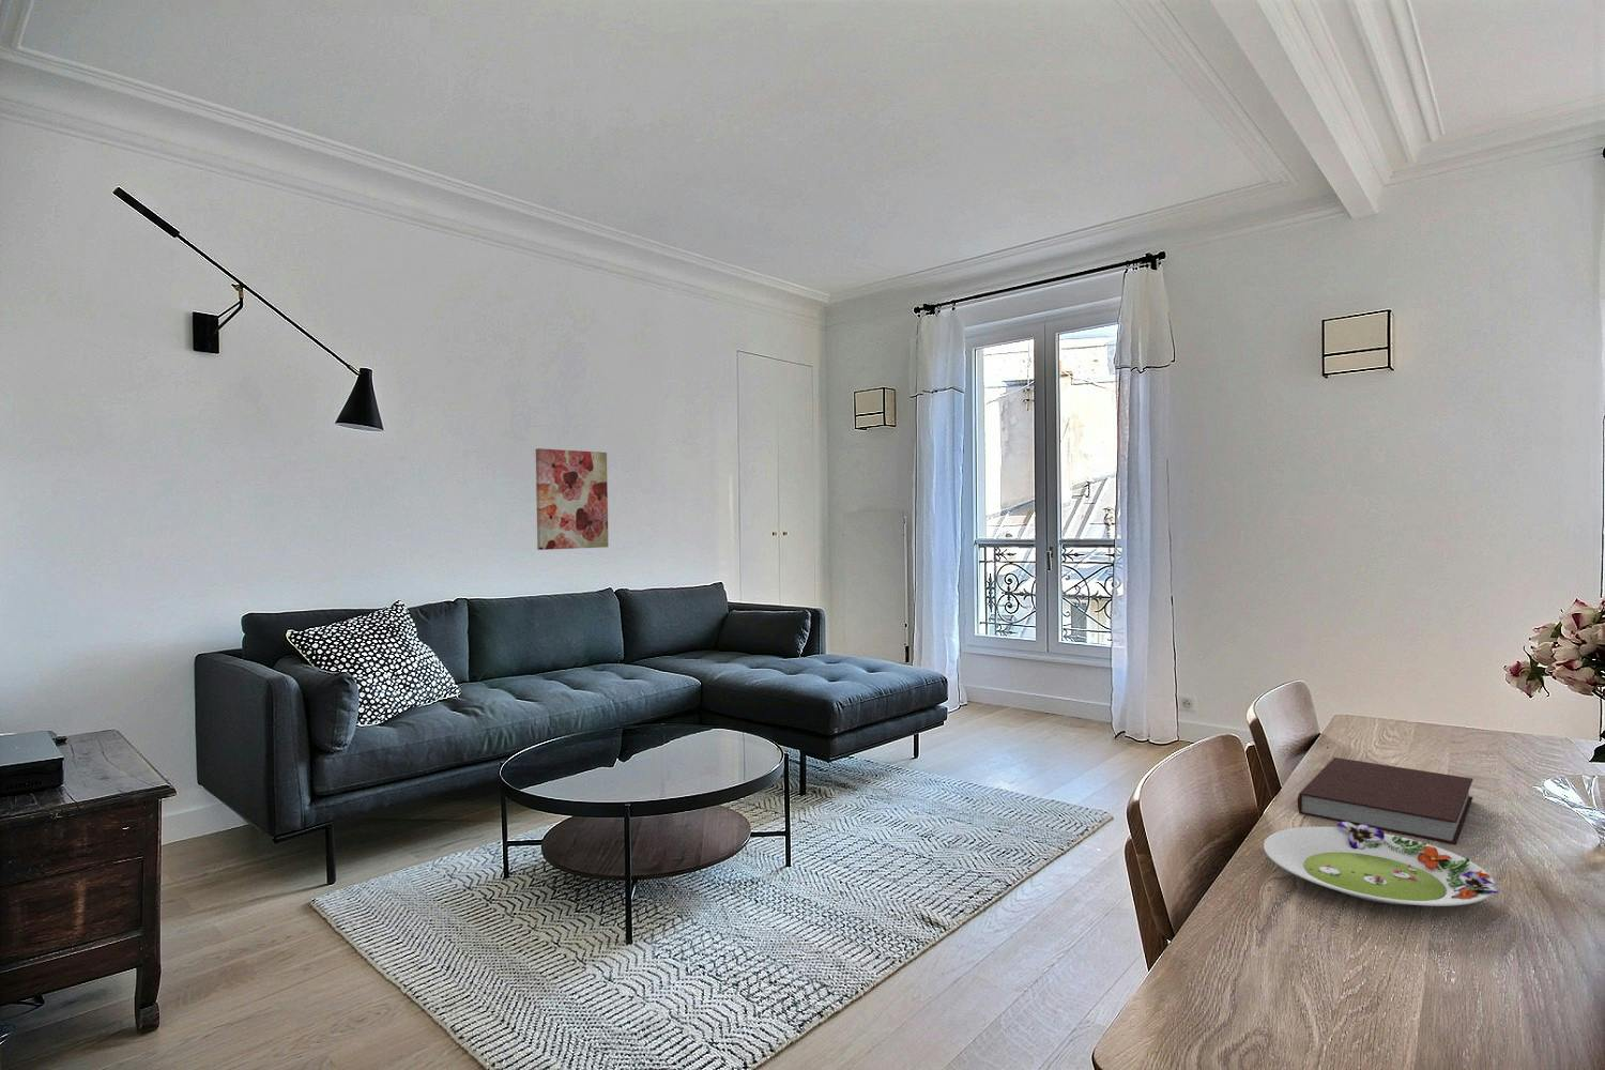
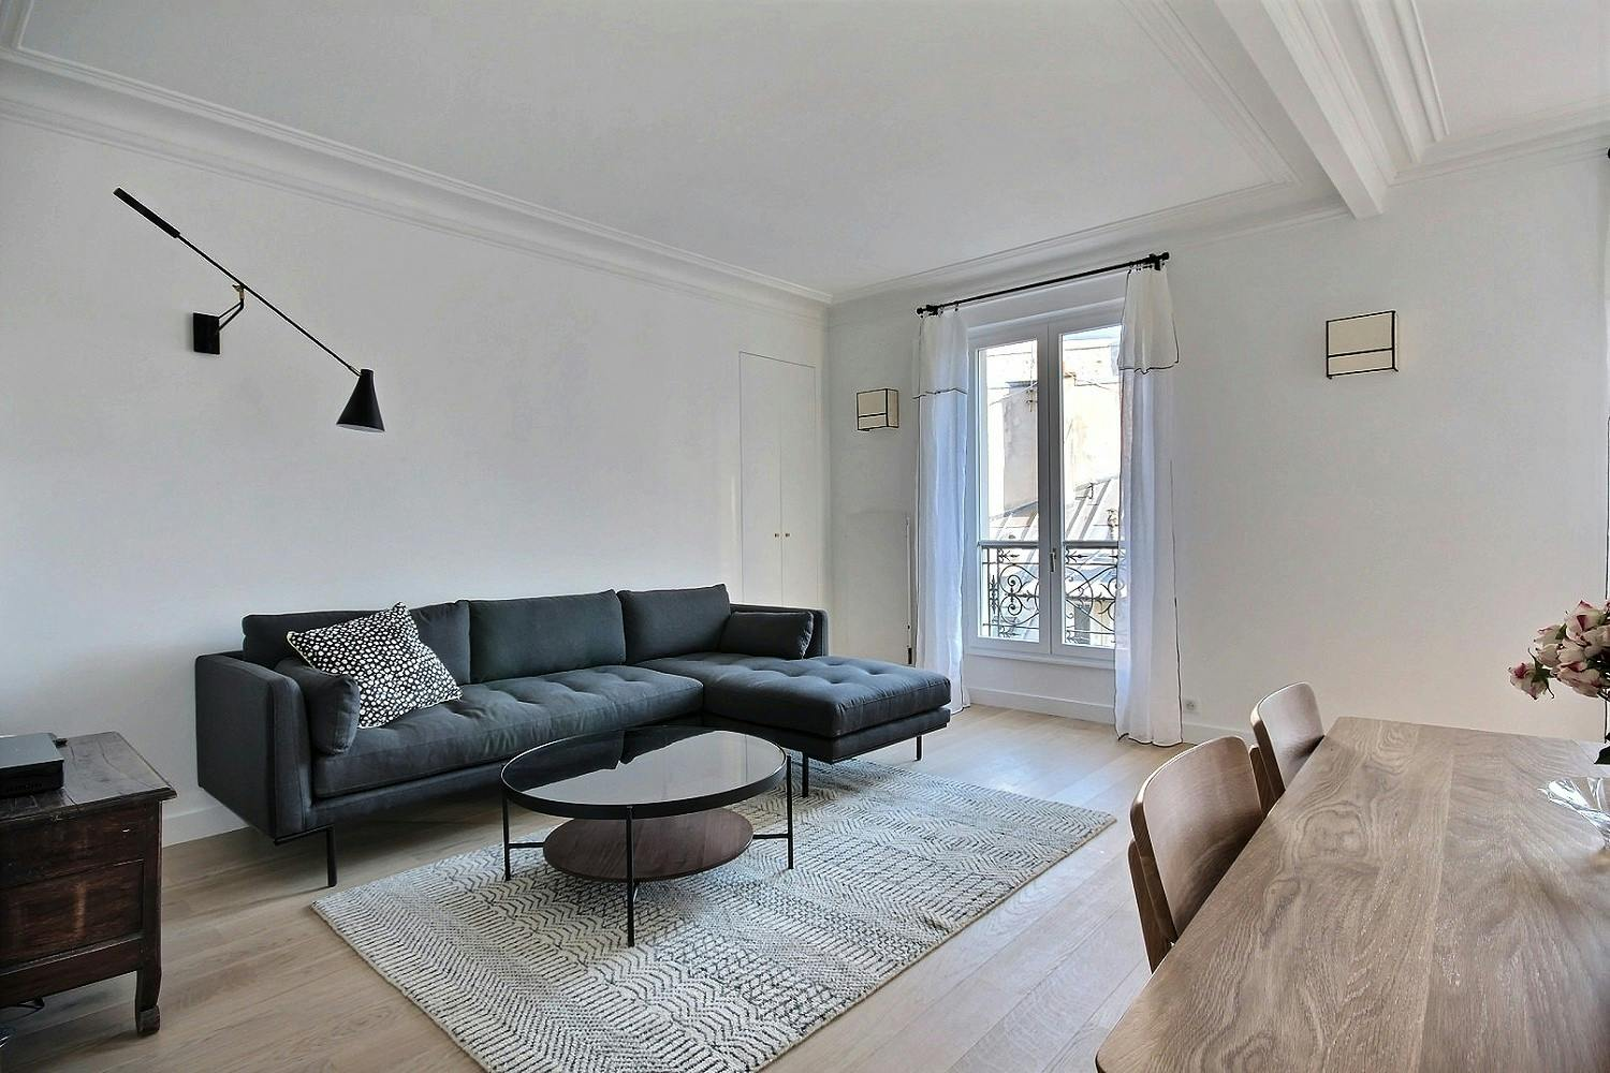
- notebook (1386, 795)
- wall art (572, 499)
- salad plate (1372, 867)
